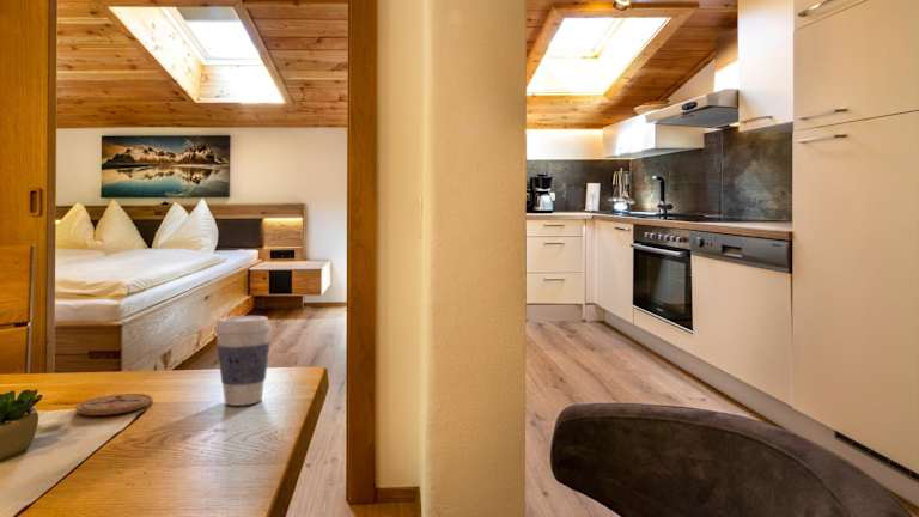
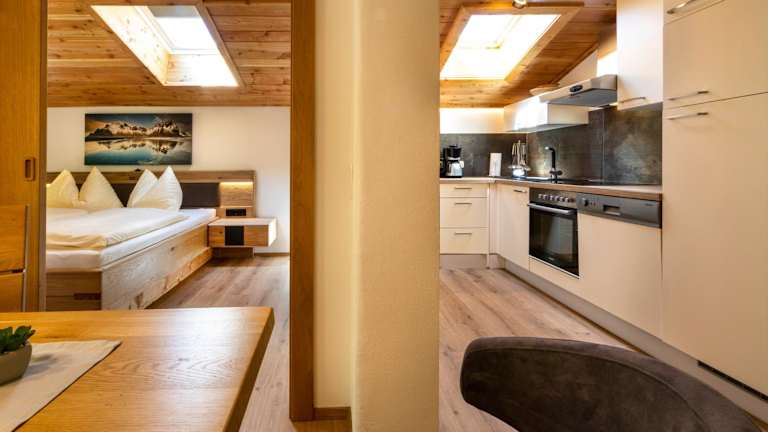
- coaster (115, 403)
- coffee cup (243, 359)
